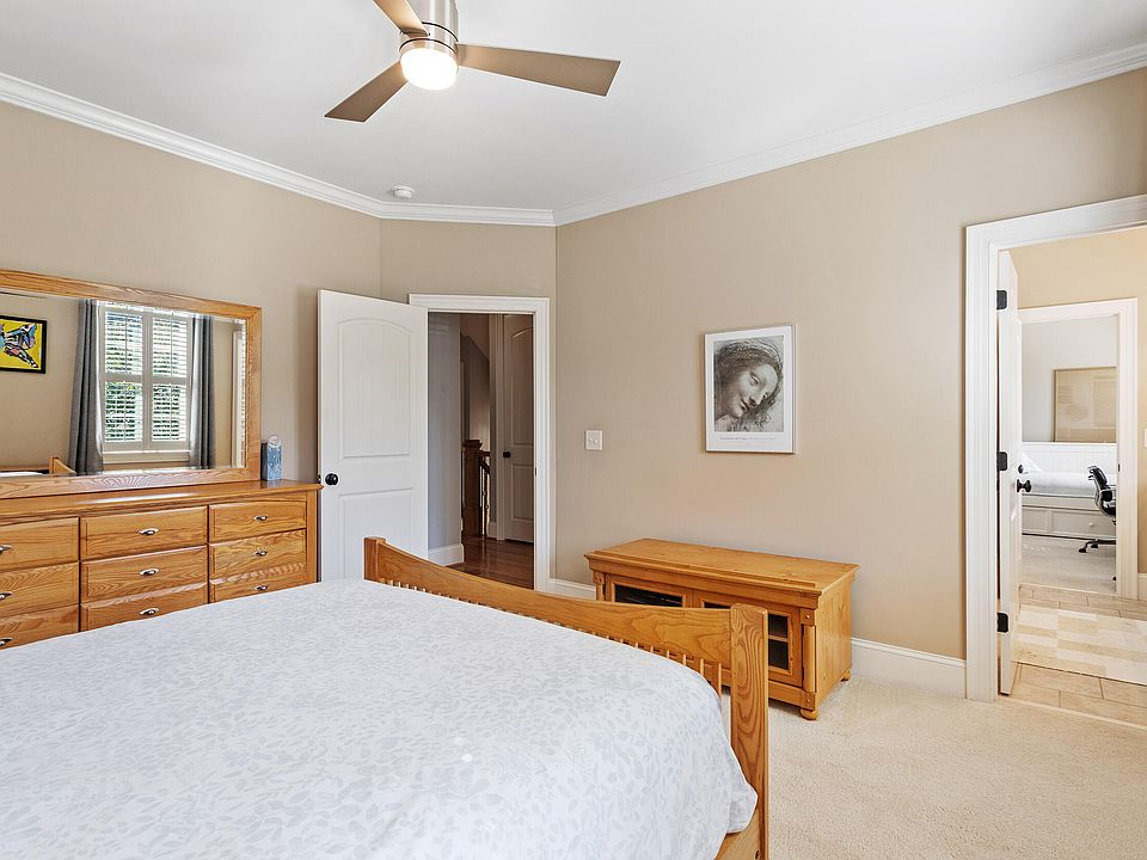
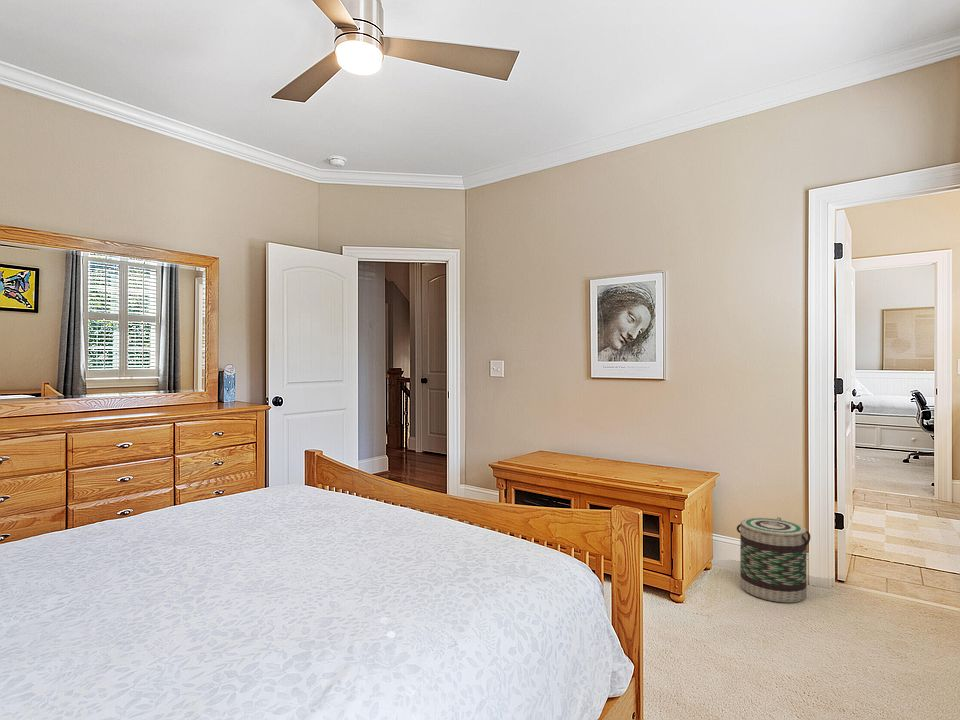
+ basket (773, 555)
